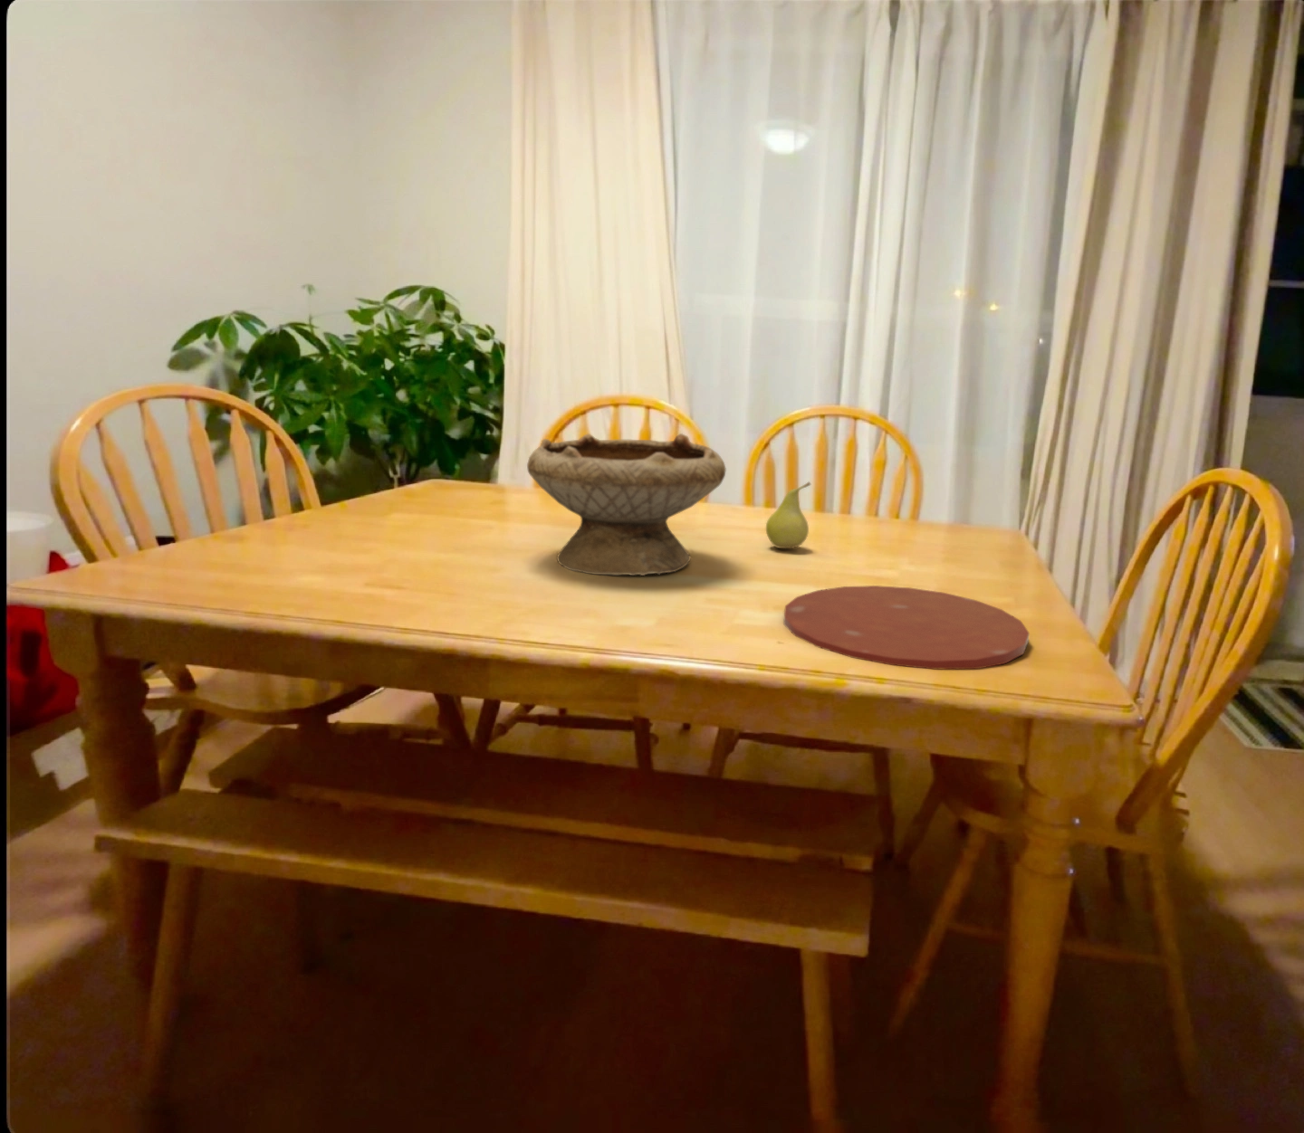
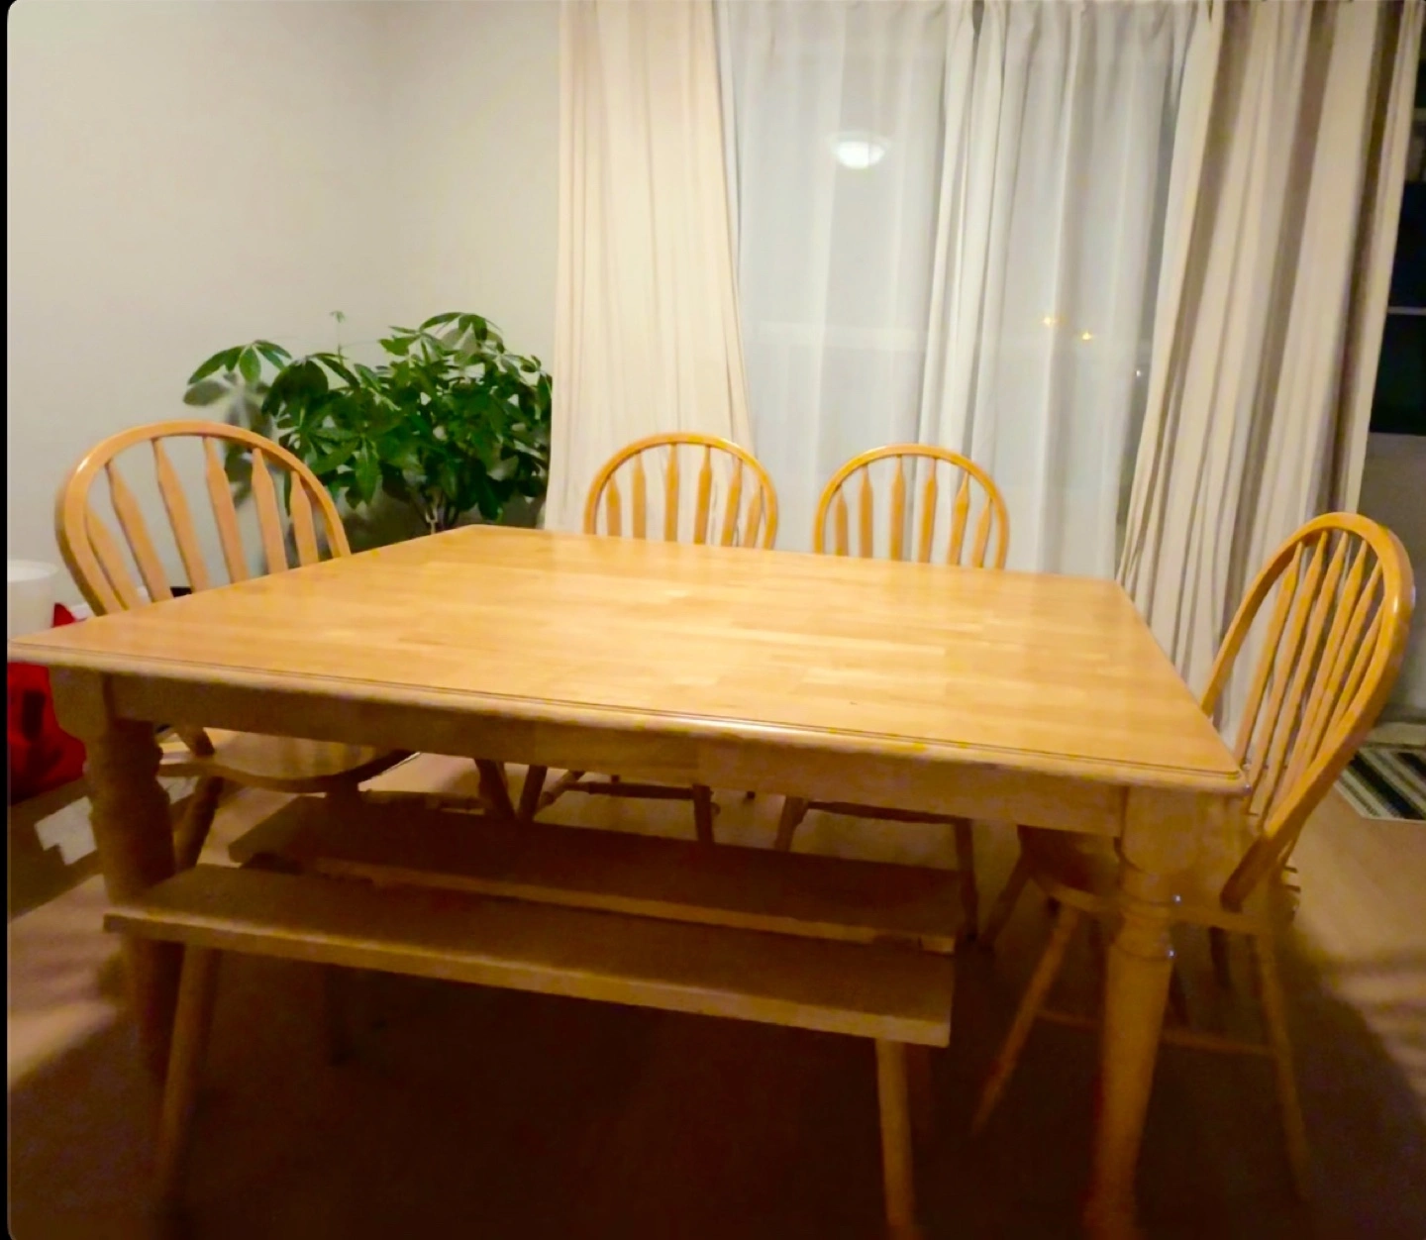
- plate (901, 623)
- fruit (789, 513)
- bowl (625, 500)
